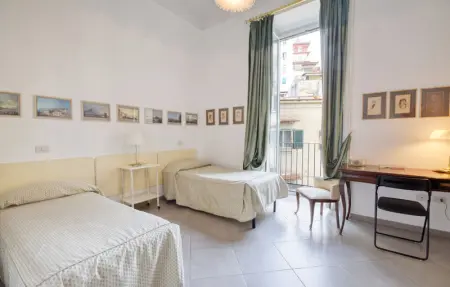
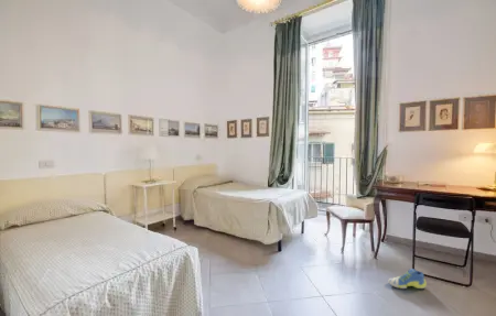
+ sneaker (406, 276)
